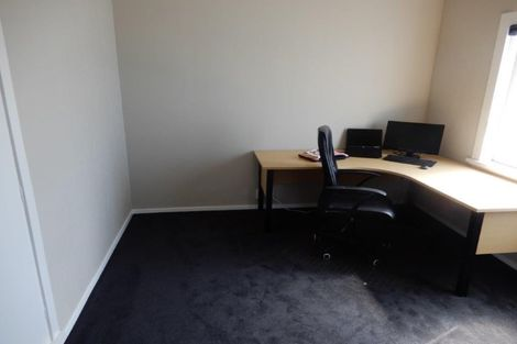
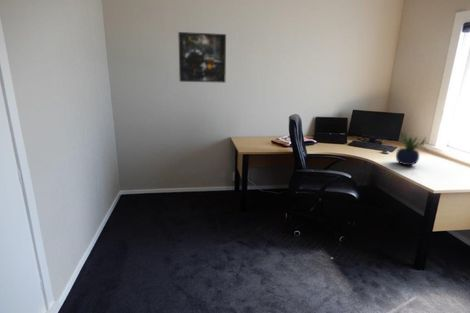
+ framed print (202, 58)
+ potted plant (409, 147)
